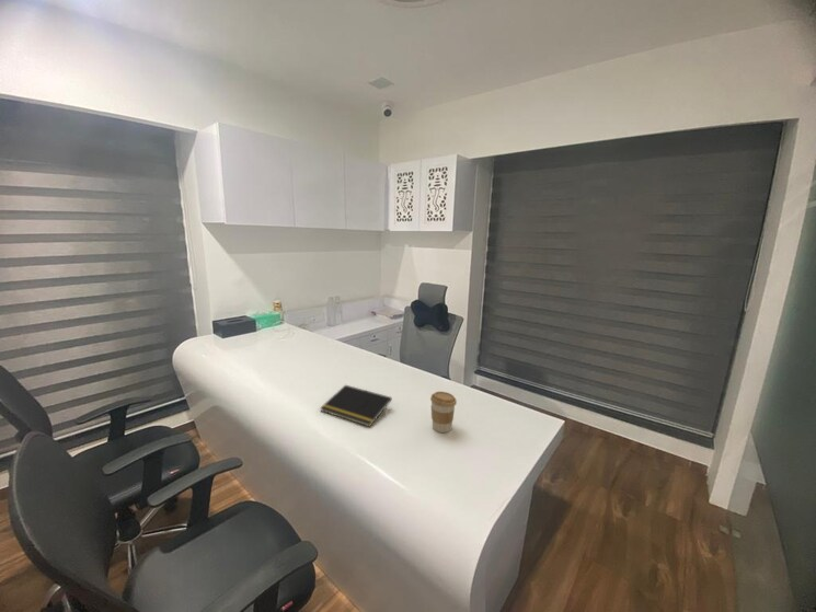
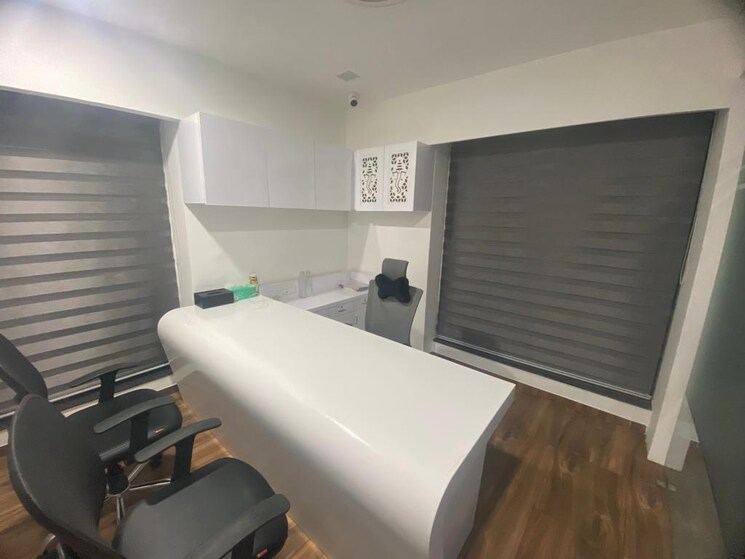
- coffee cup (443, 411)
- notepad (356, 403)
